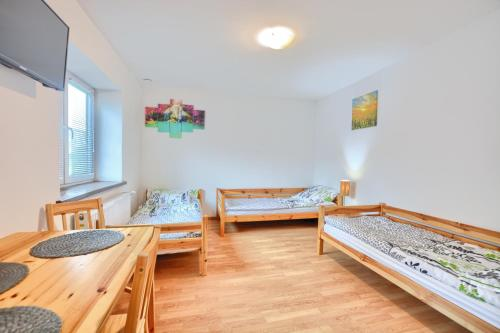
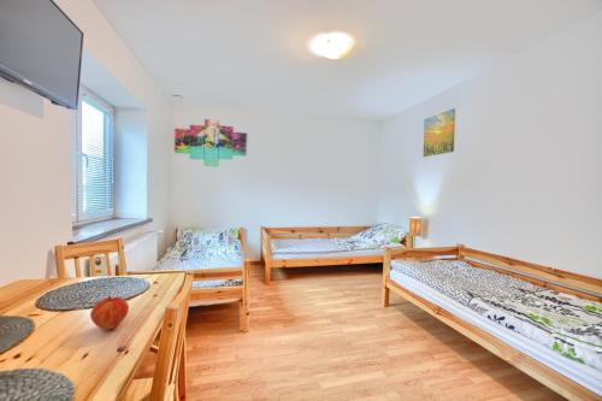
+ fruit (110, 311)
